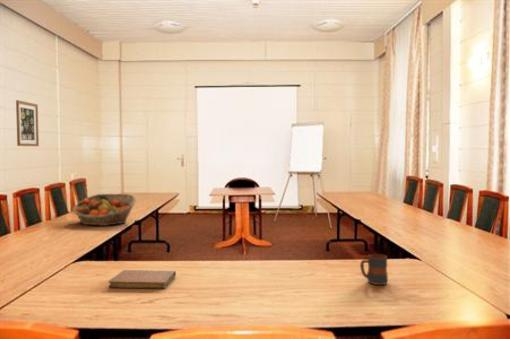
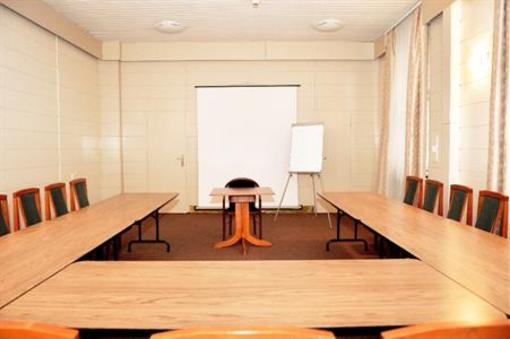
- wall art (27, 124)
- notebook (143, 278)
- fruit basket (105, 209)
- mug (373, 269)
